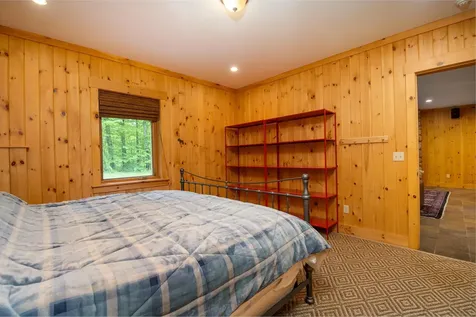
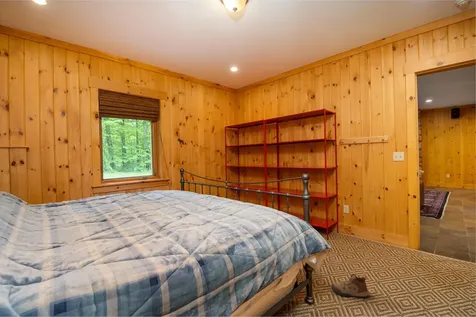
+ shoe (349, 283)
